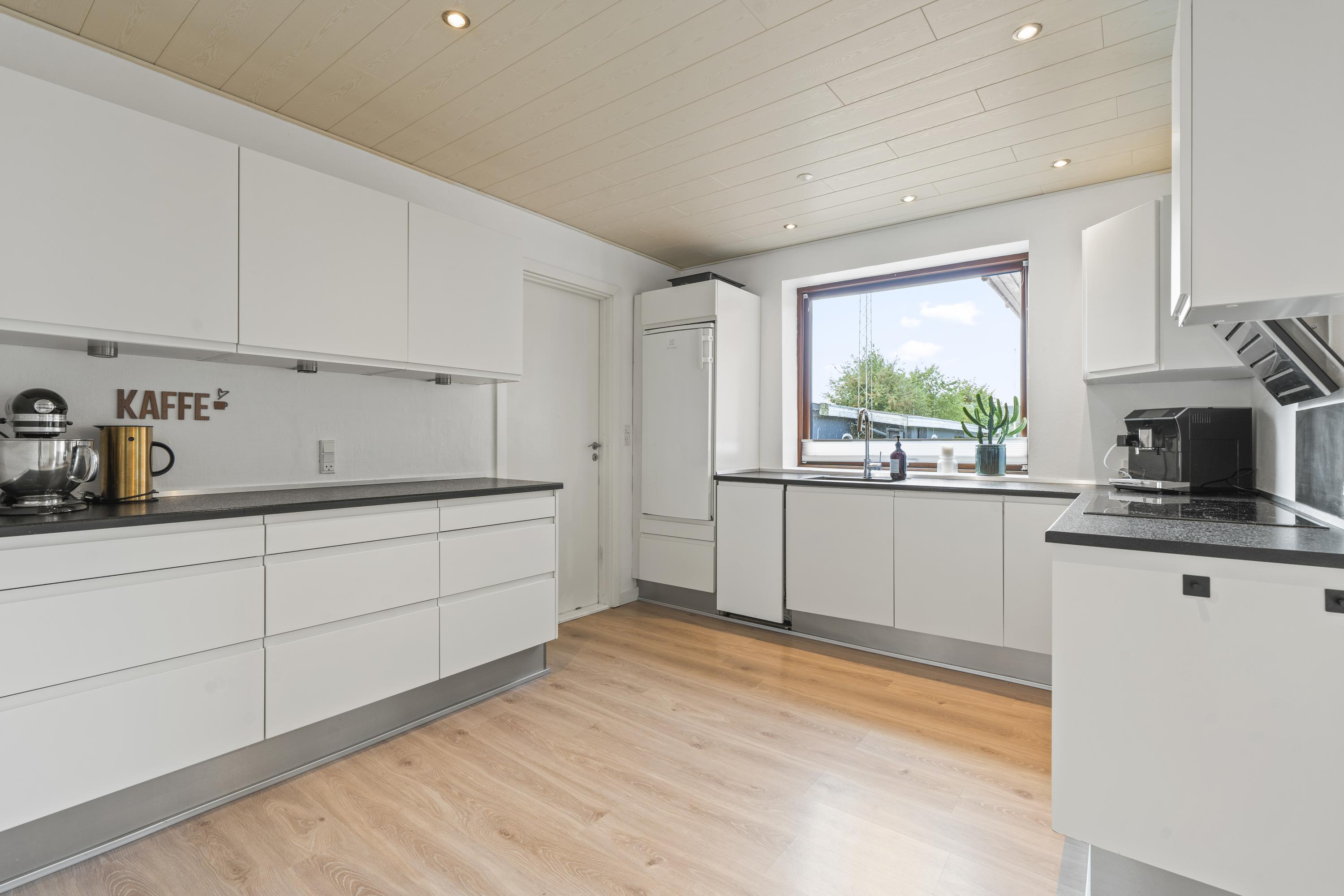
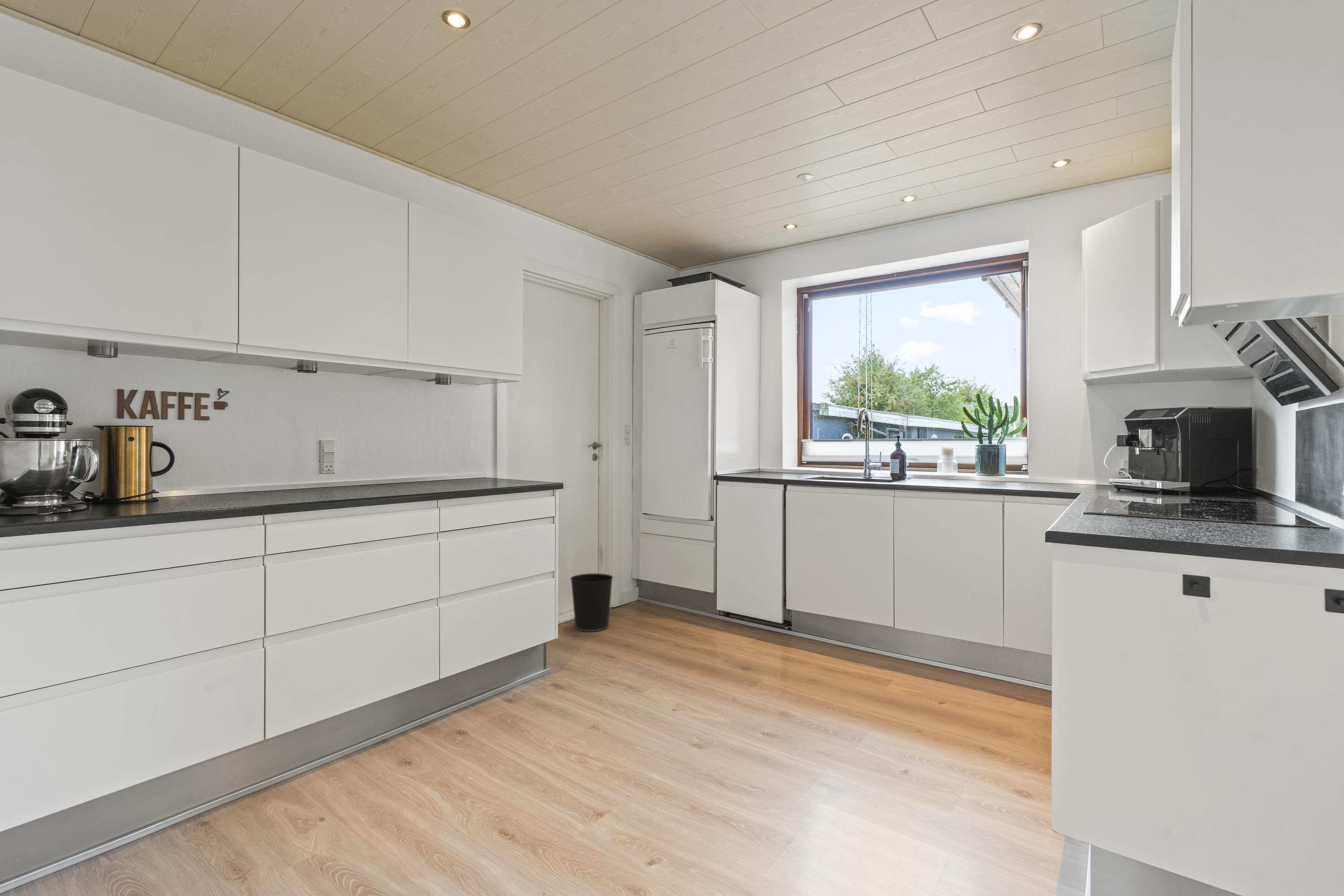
+ wastebasket (592, 602)
